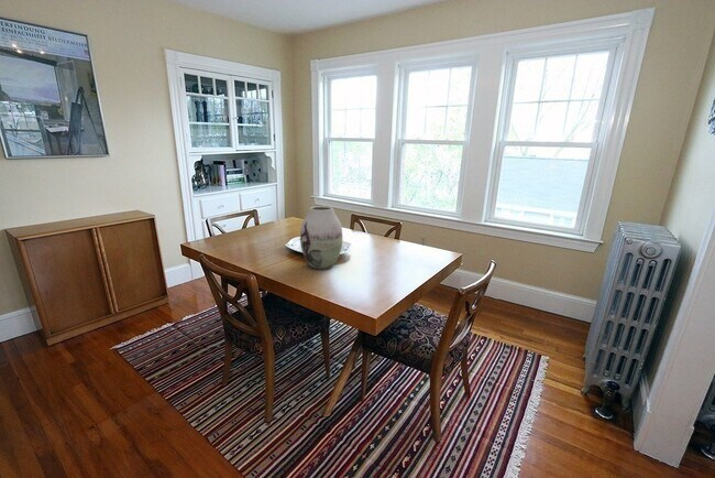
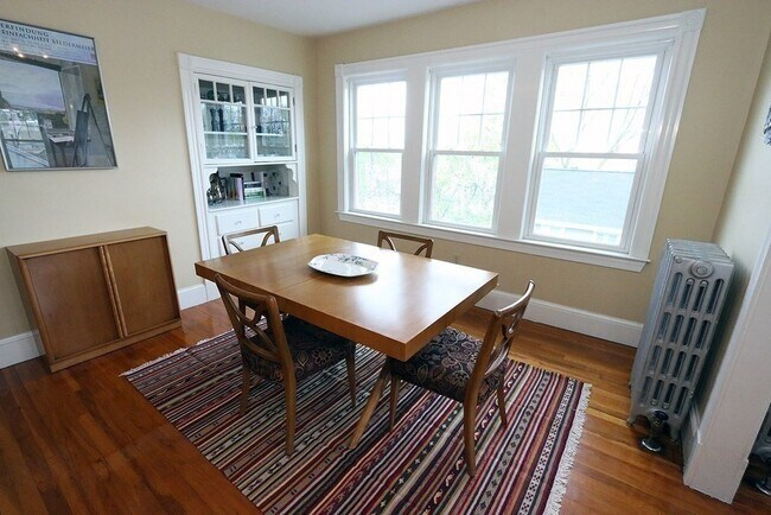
- vase (321, 237)
